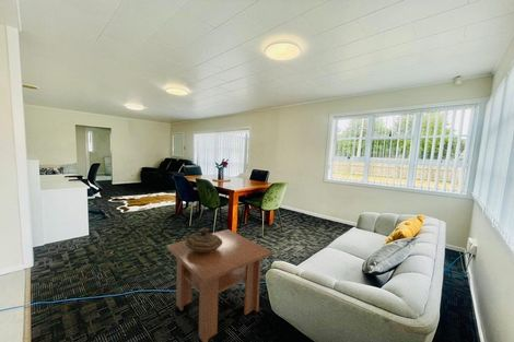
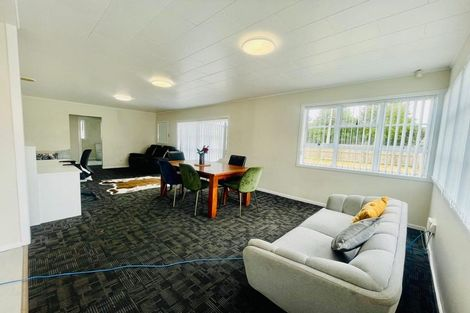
- coffee table (218, 278)
- decorative bowl (203, 239)
